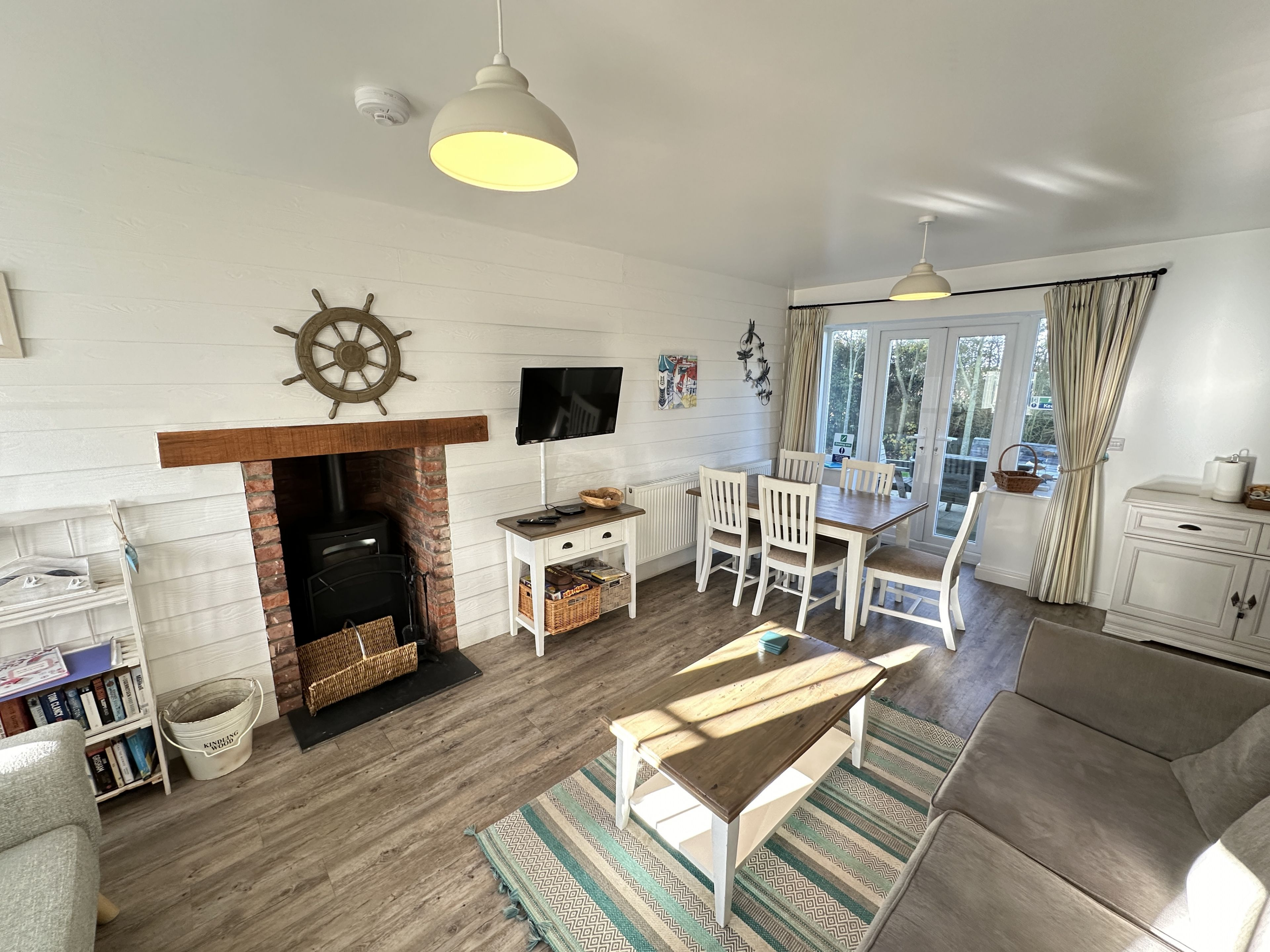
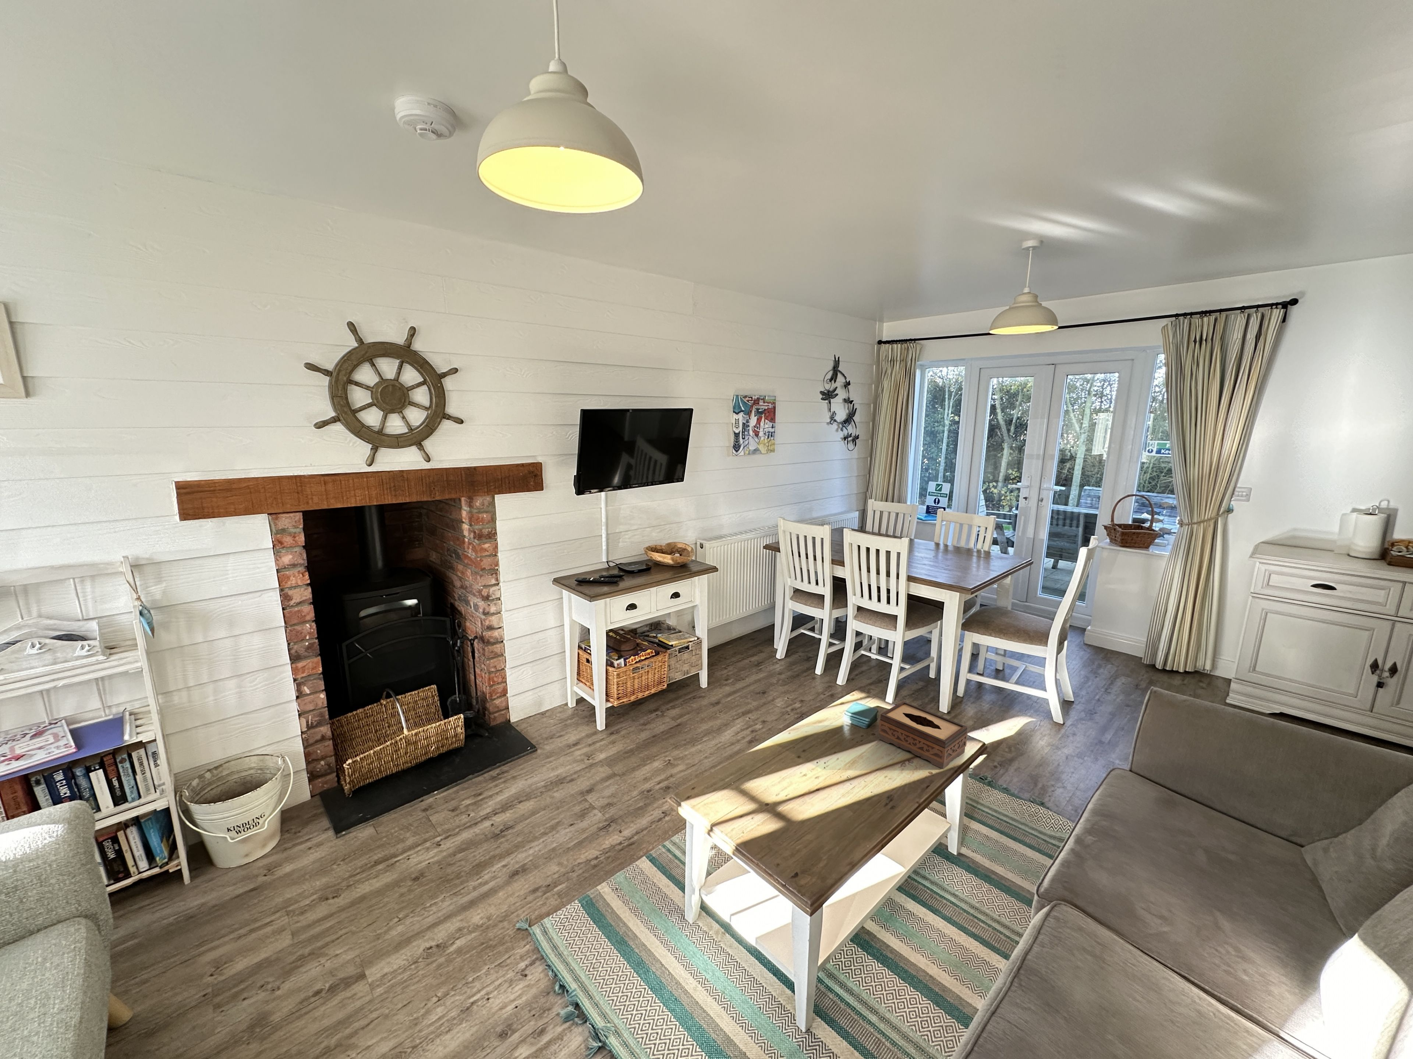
+ tissue box (921, 732)
